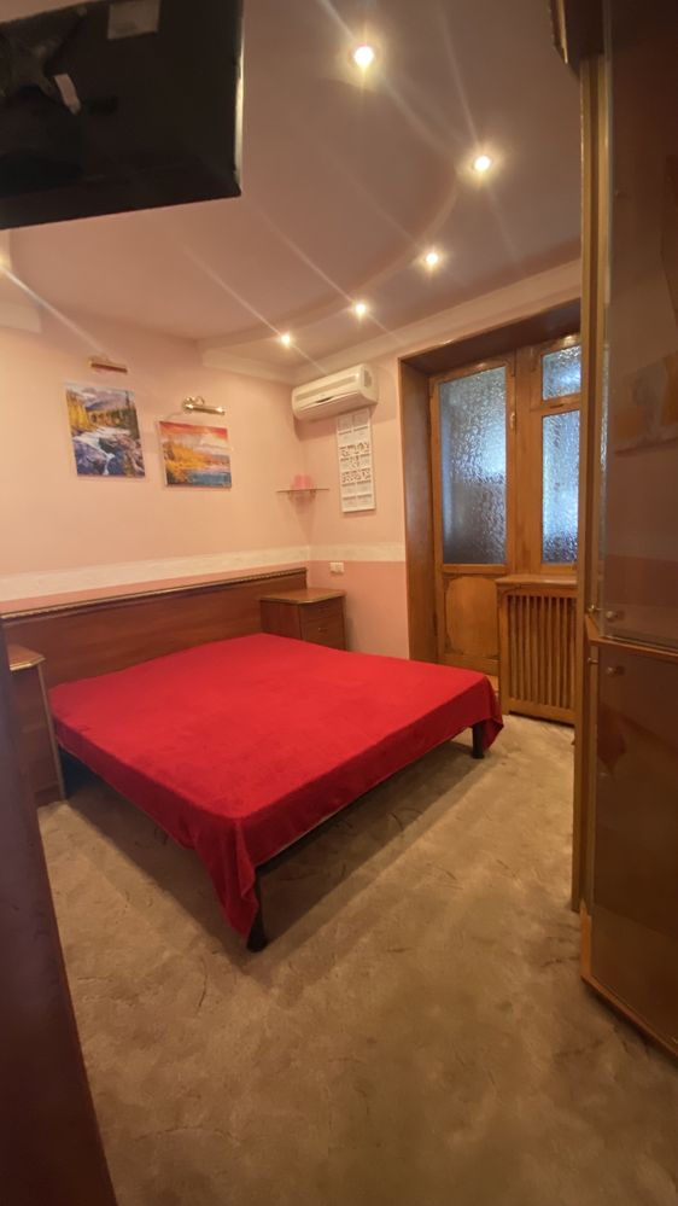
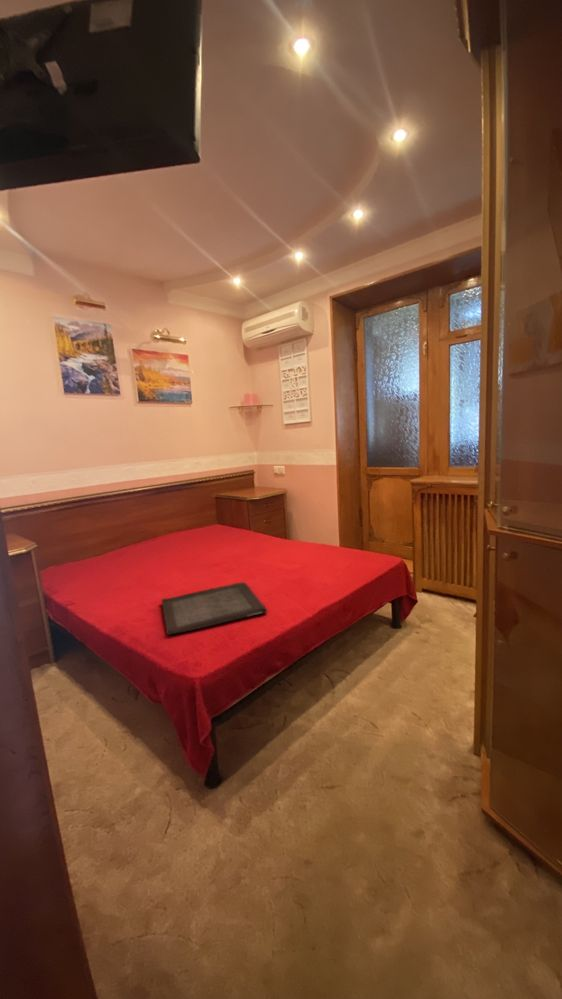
+ serving tray (211, 604)
